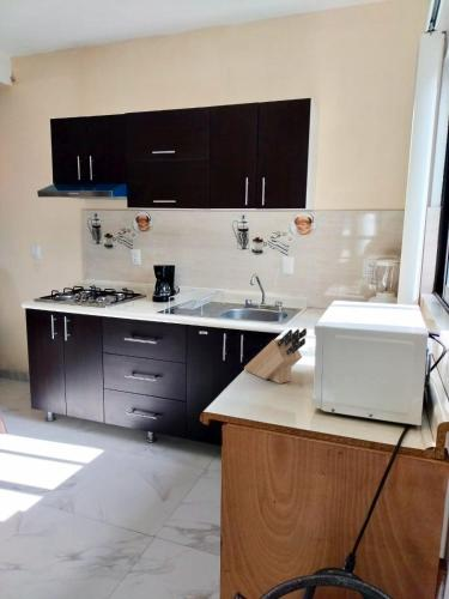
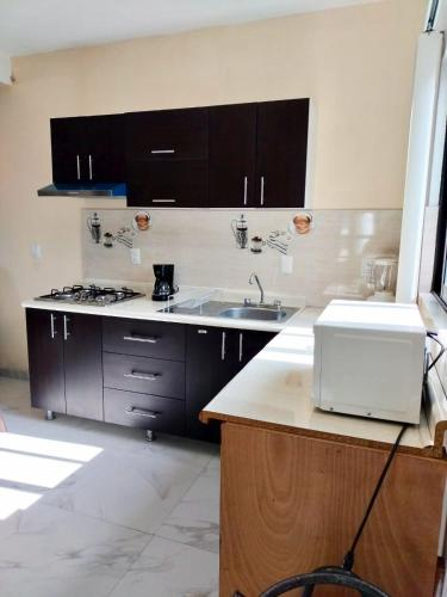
- knife block (275, 350)
